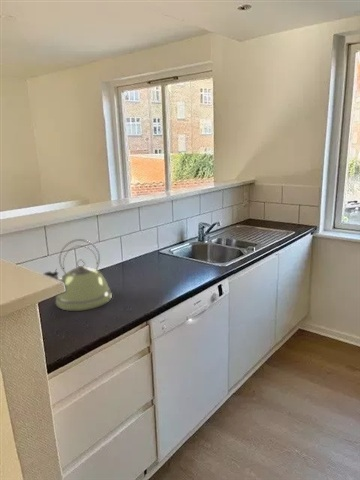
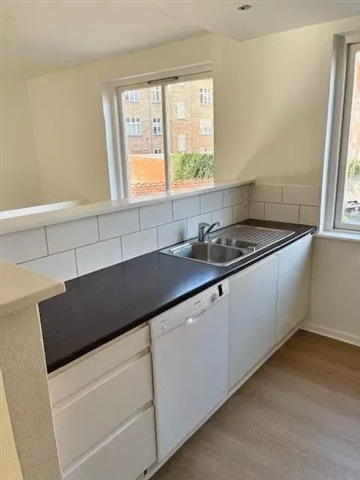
- kettle (77, 270)
